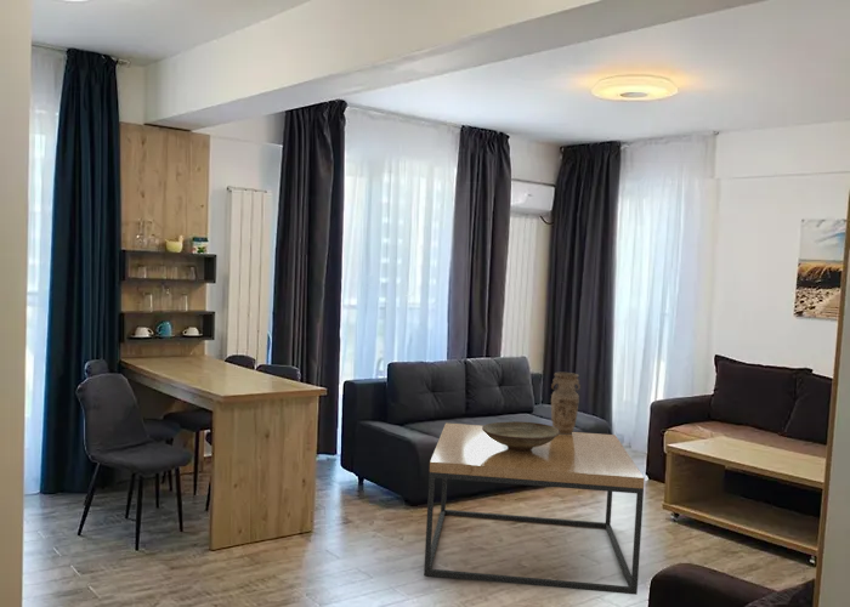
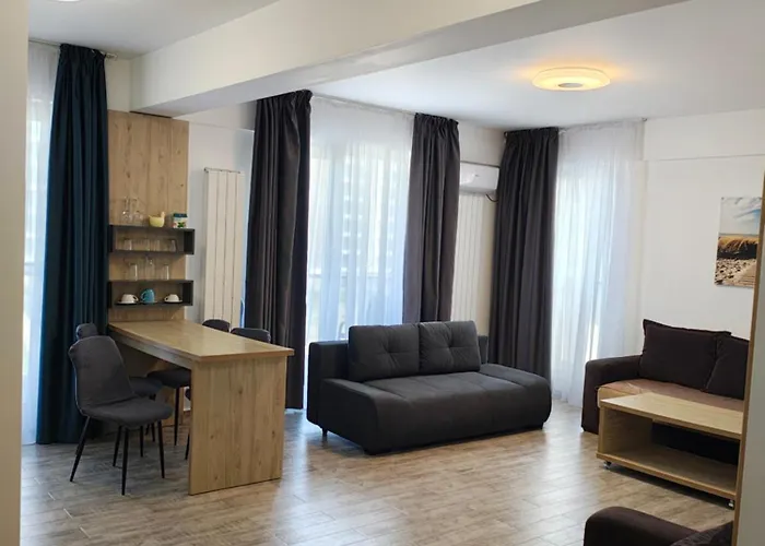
- coffee table (528, 484)
- vase (565, 403)
- decorative bowl (520, 437)
